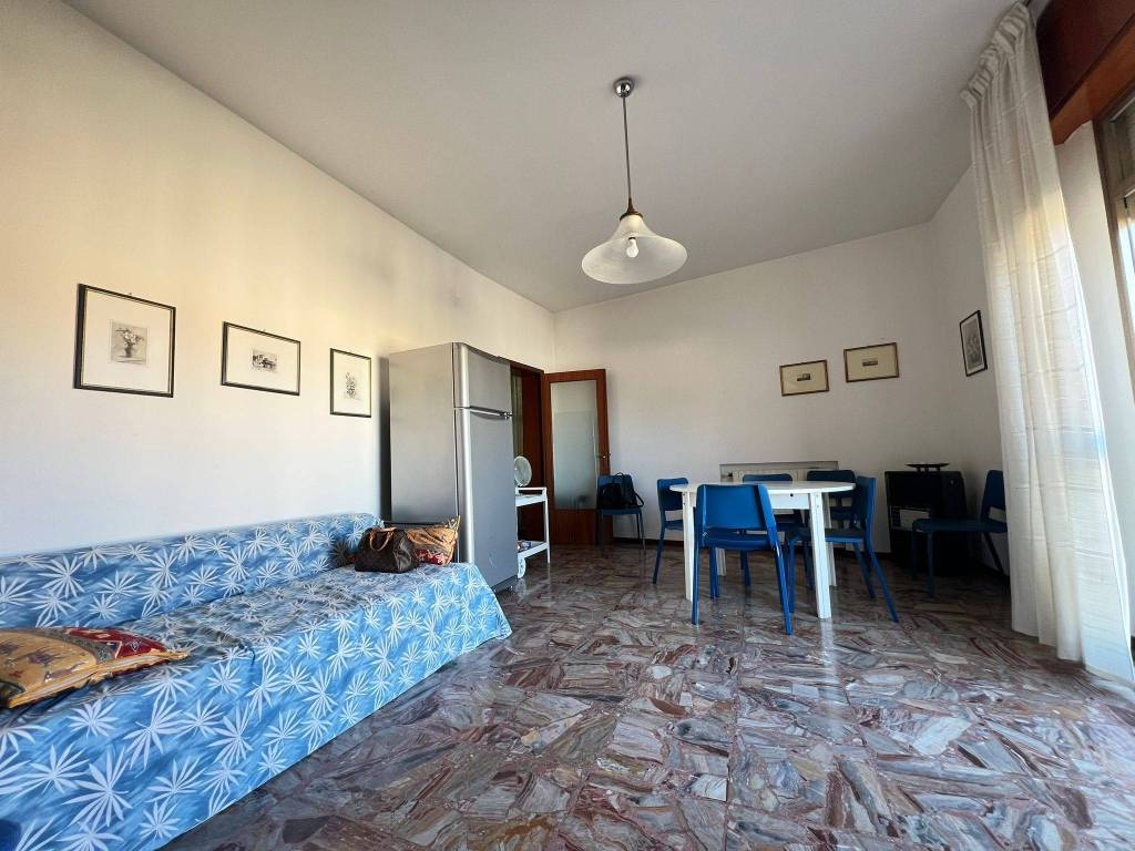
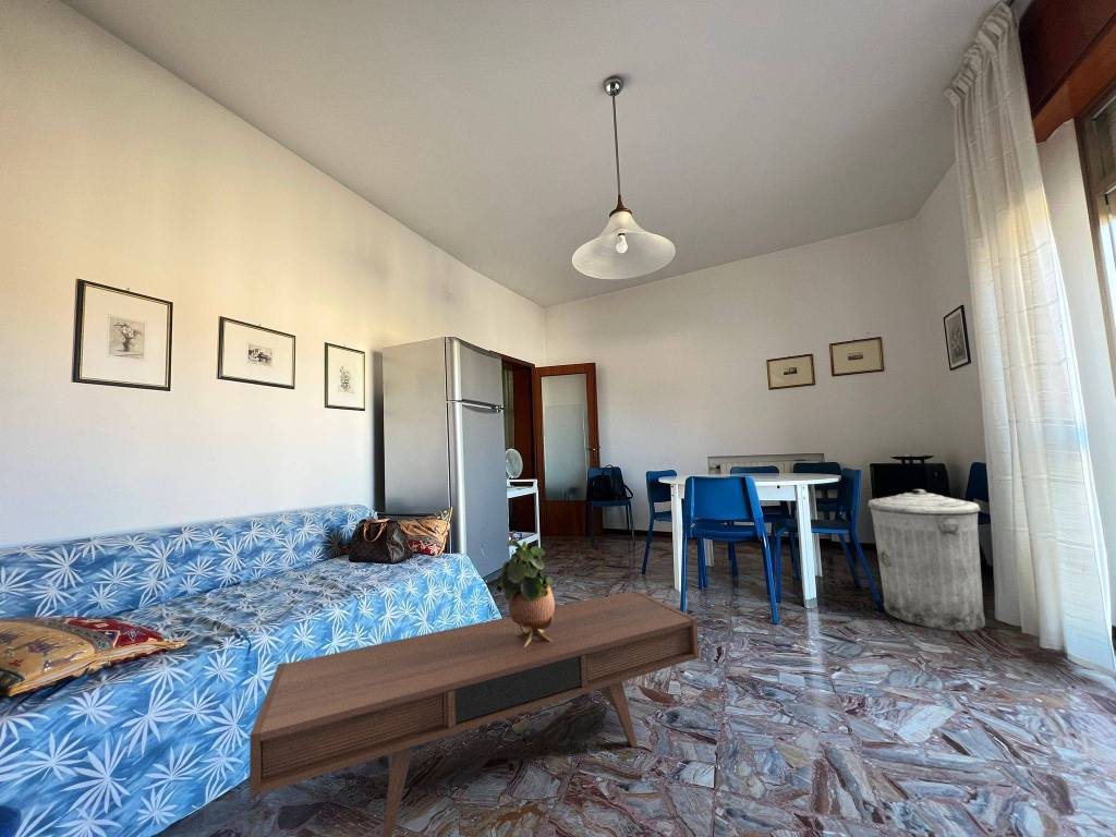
+ trash can (925, 551)
+ coffee table (504, 693)
+ potted plant (524, 586)
